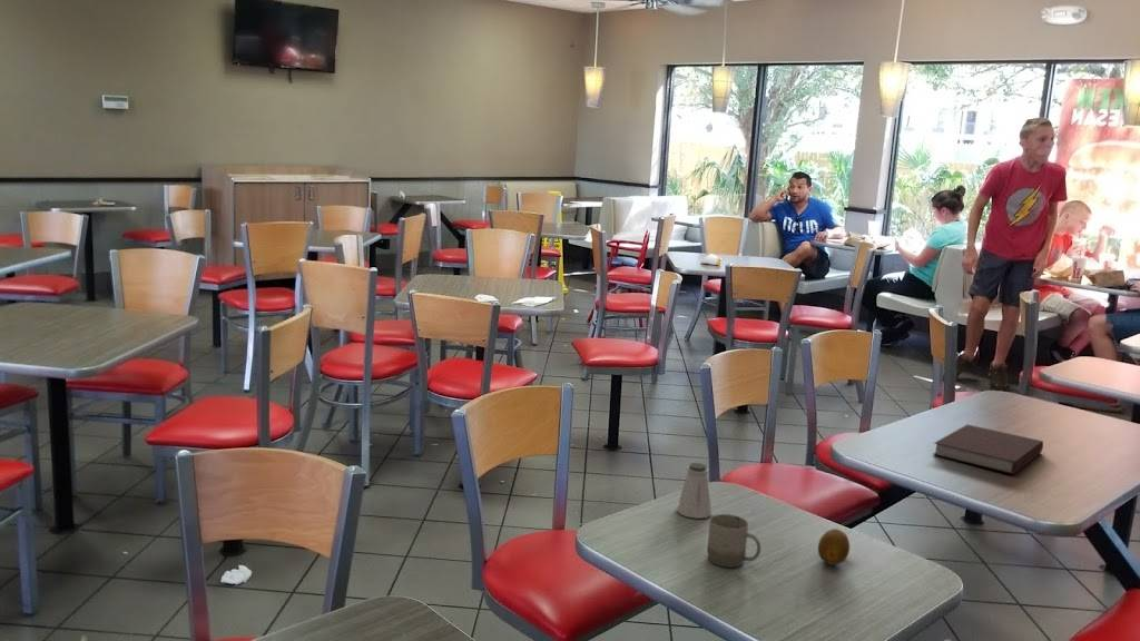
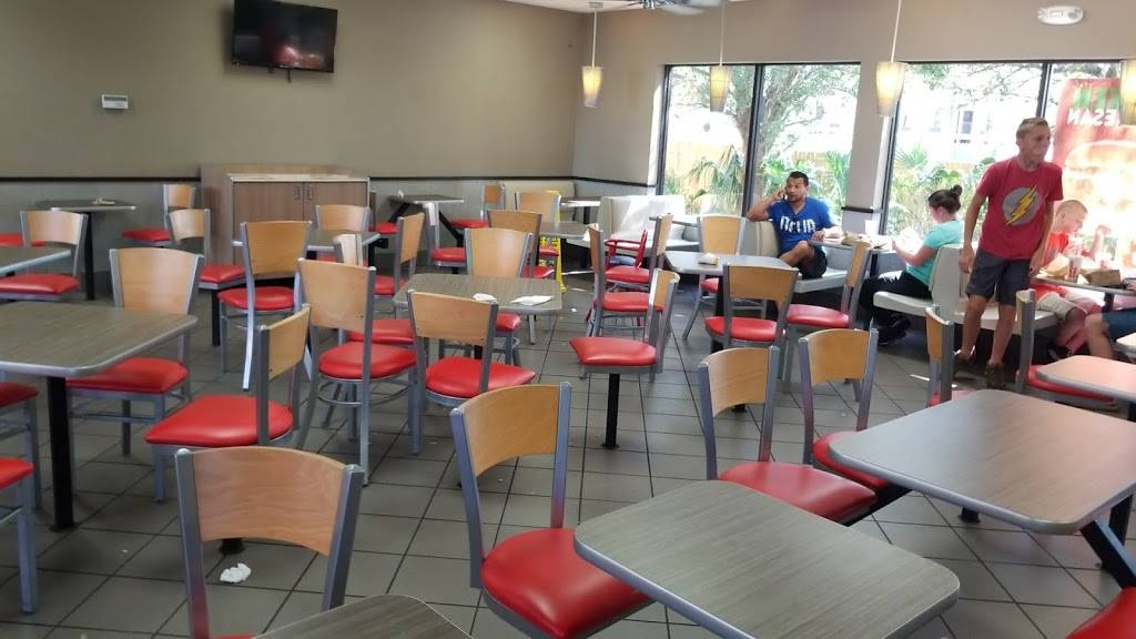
- fruit (834, 546)
- saltshaker (696, 487)
- cup (735, 542)
- notebook (989, 447)
